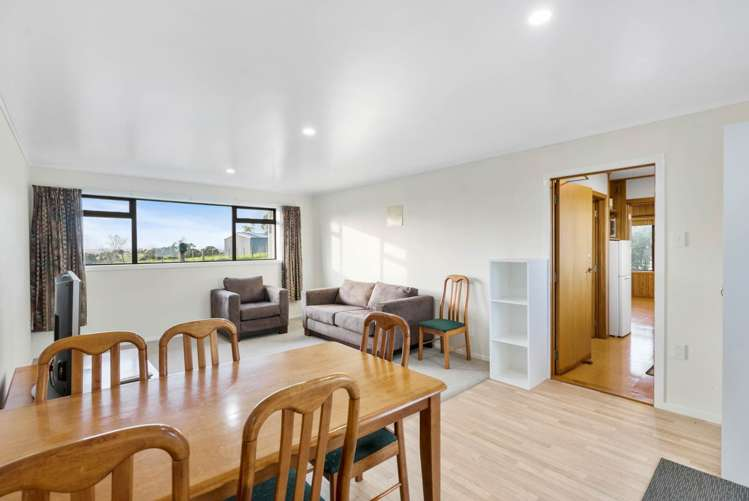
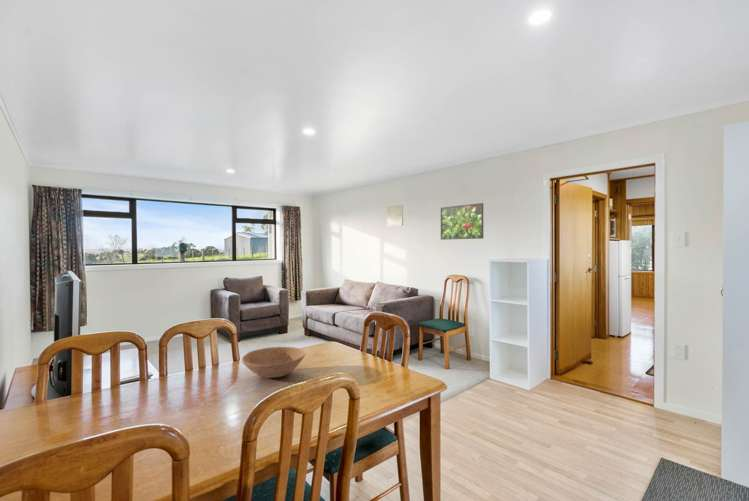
+ bowl (274, 364)
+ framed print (460, 222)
